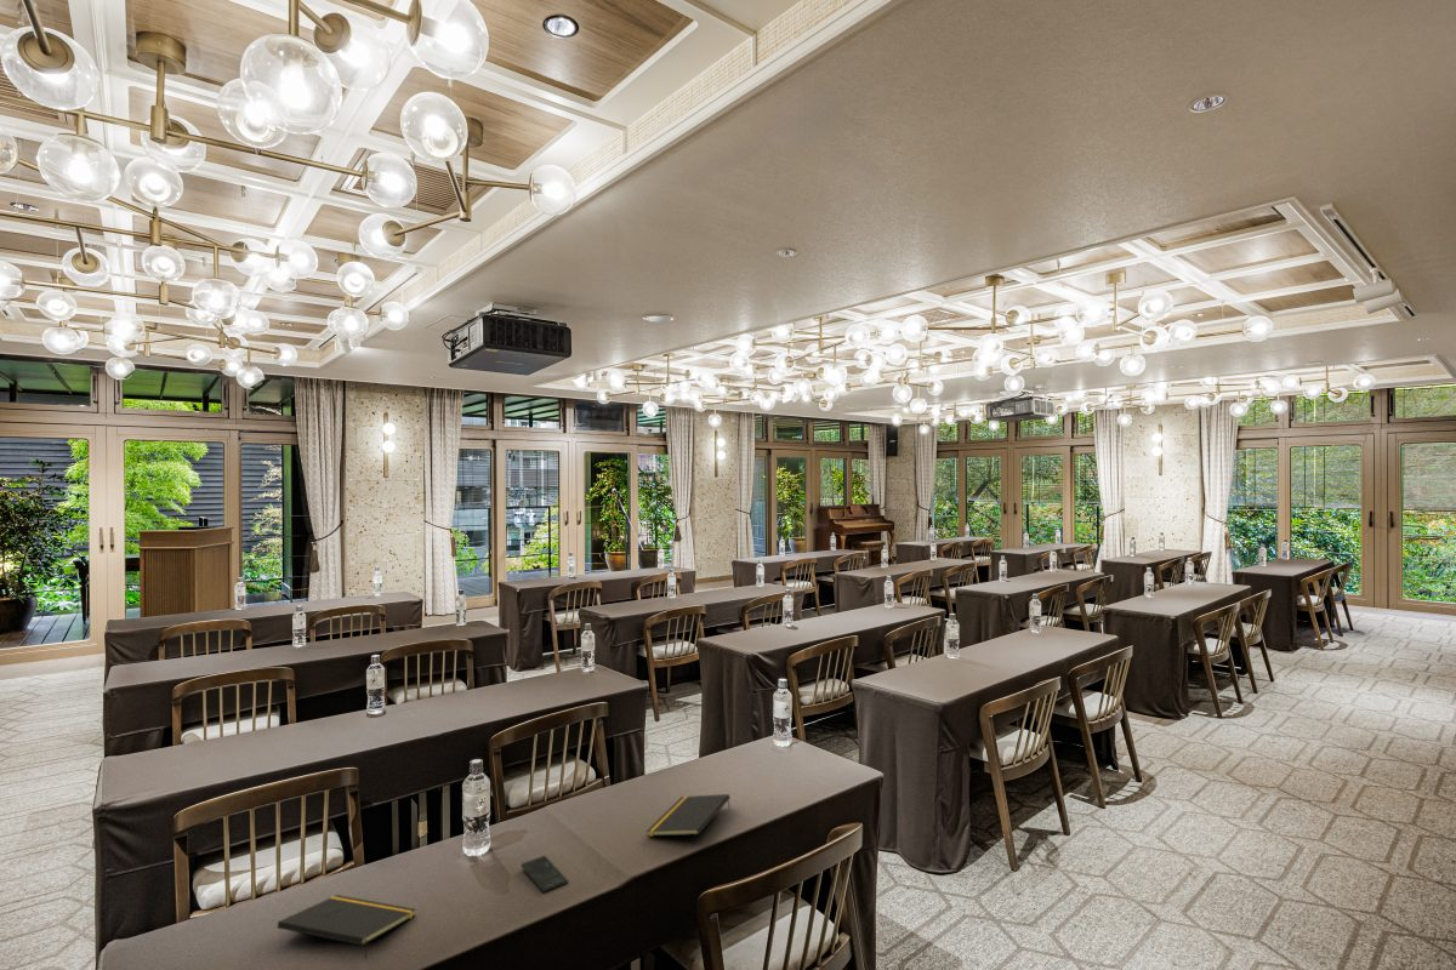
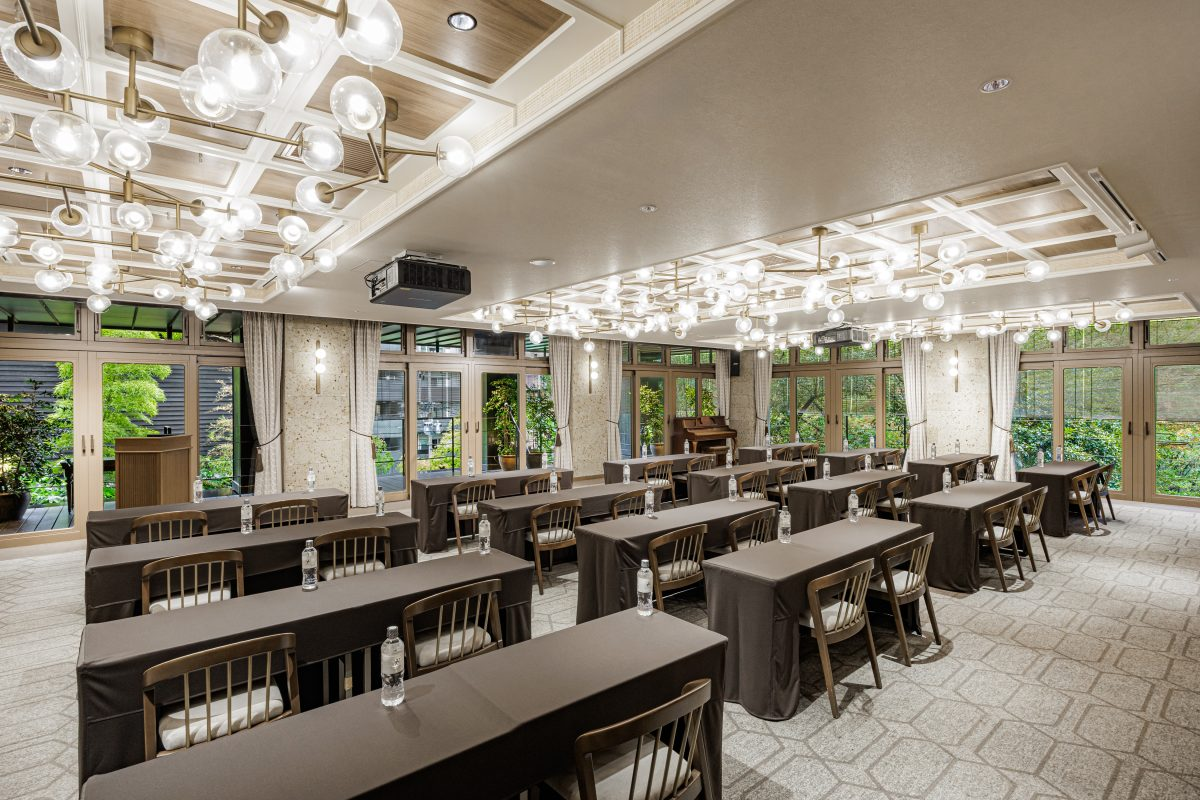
- smartphone (544, 873)
- notepad (348, 918)
- notepad (689, 814)
